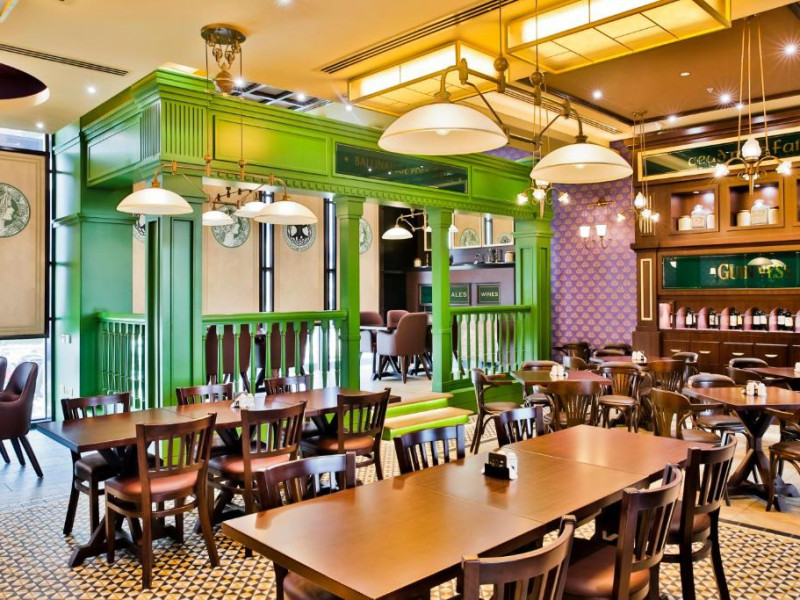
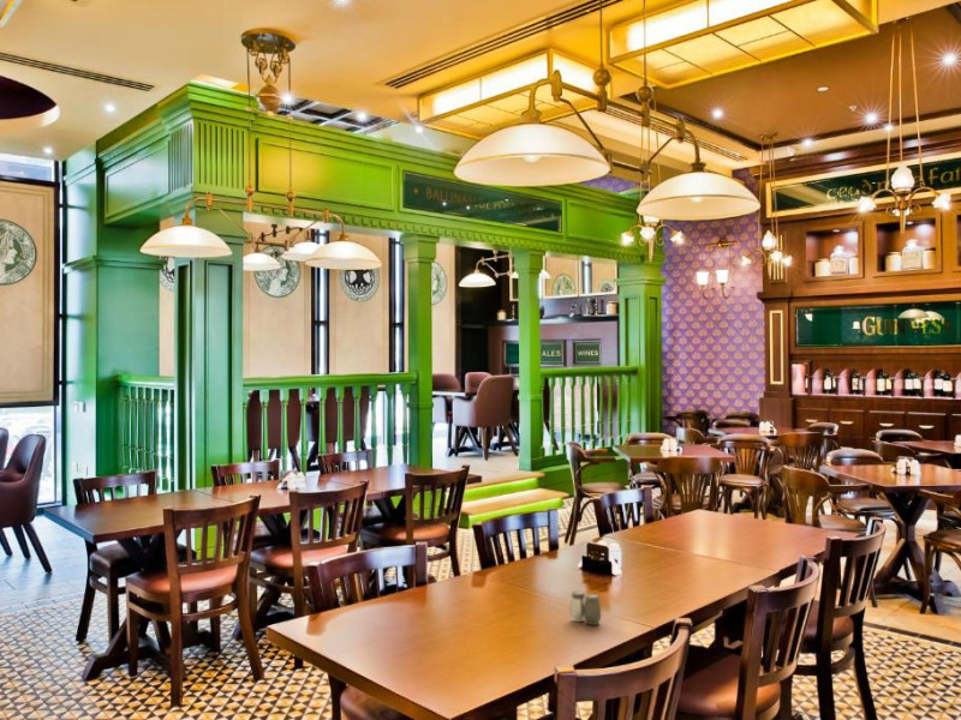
+ salt and pepper shaker (585, 607)
